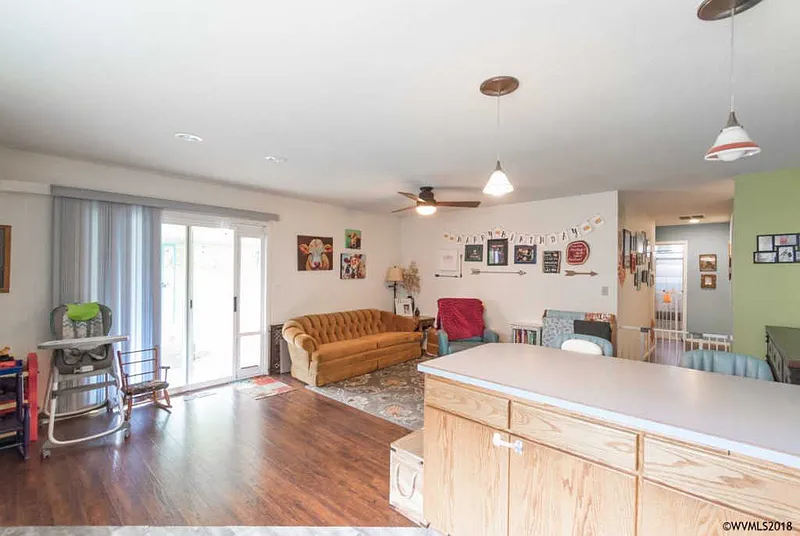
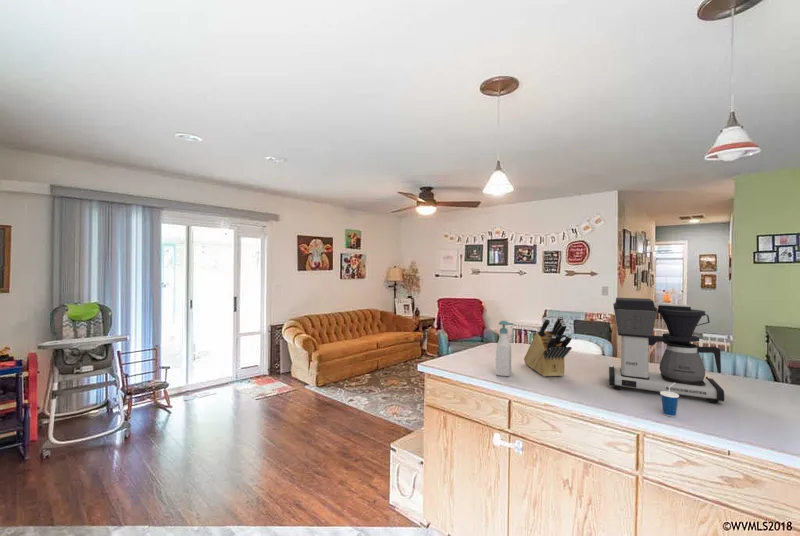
+ coffee maker (661, 341)
+ knife block (546, 342)
+ soap bottle (505, 347)
+ cup (669, 398)
